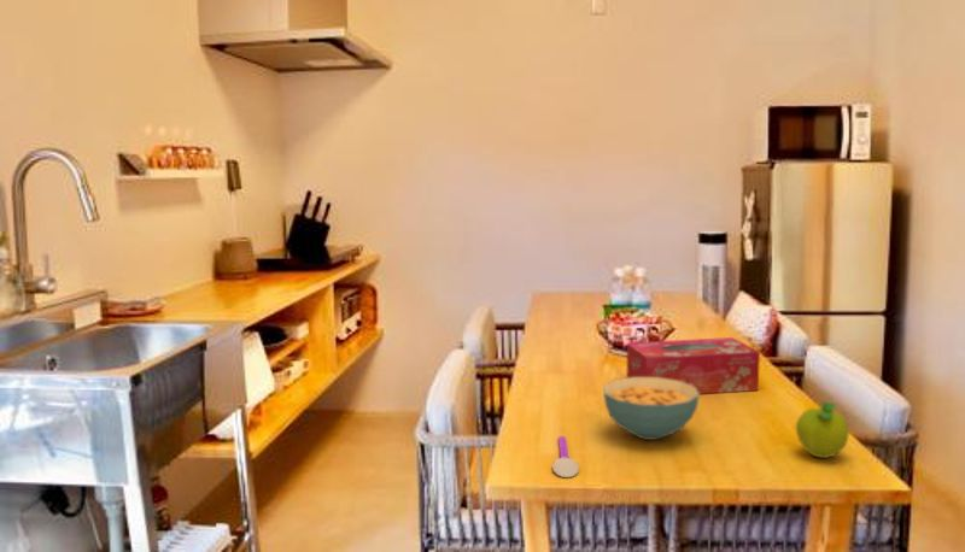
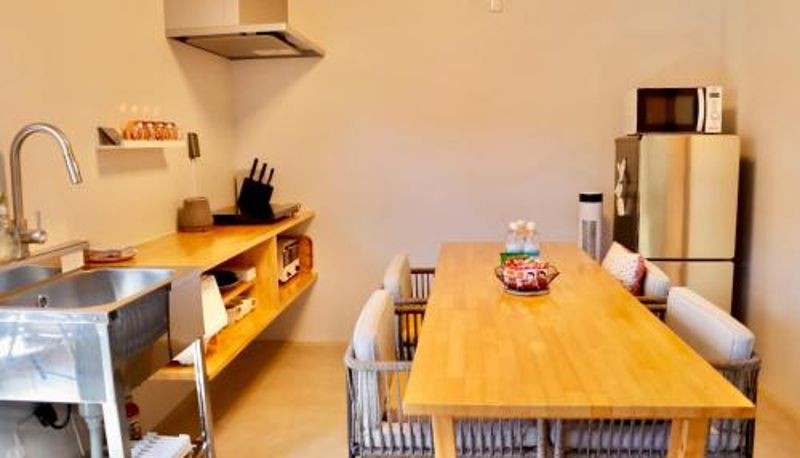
- fruit (821, 430)
- cereal bowl (649, 412)
- spoon (563, 453)
- tissue box (690, 365)
